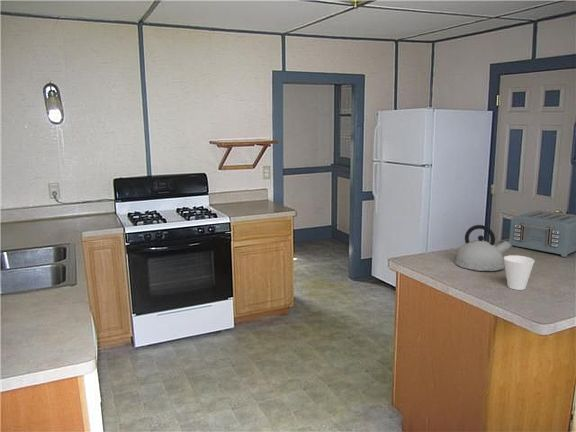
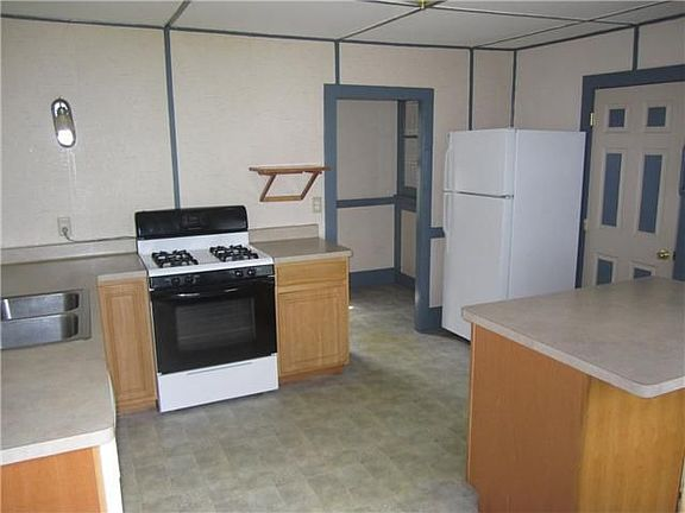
- cup (517, 273)
- toaster (547, 231)
- kettle (482, 245)
